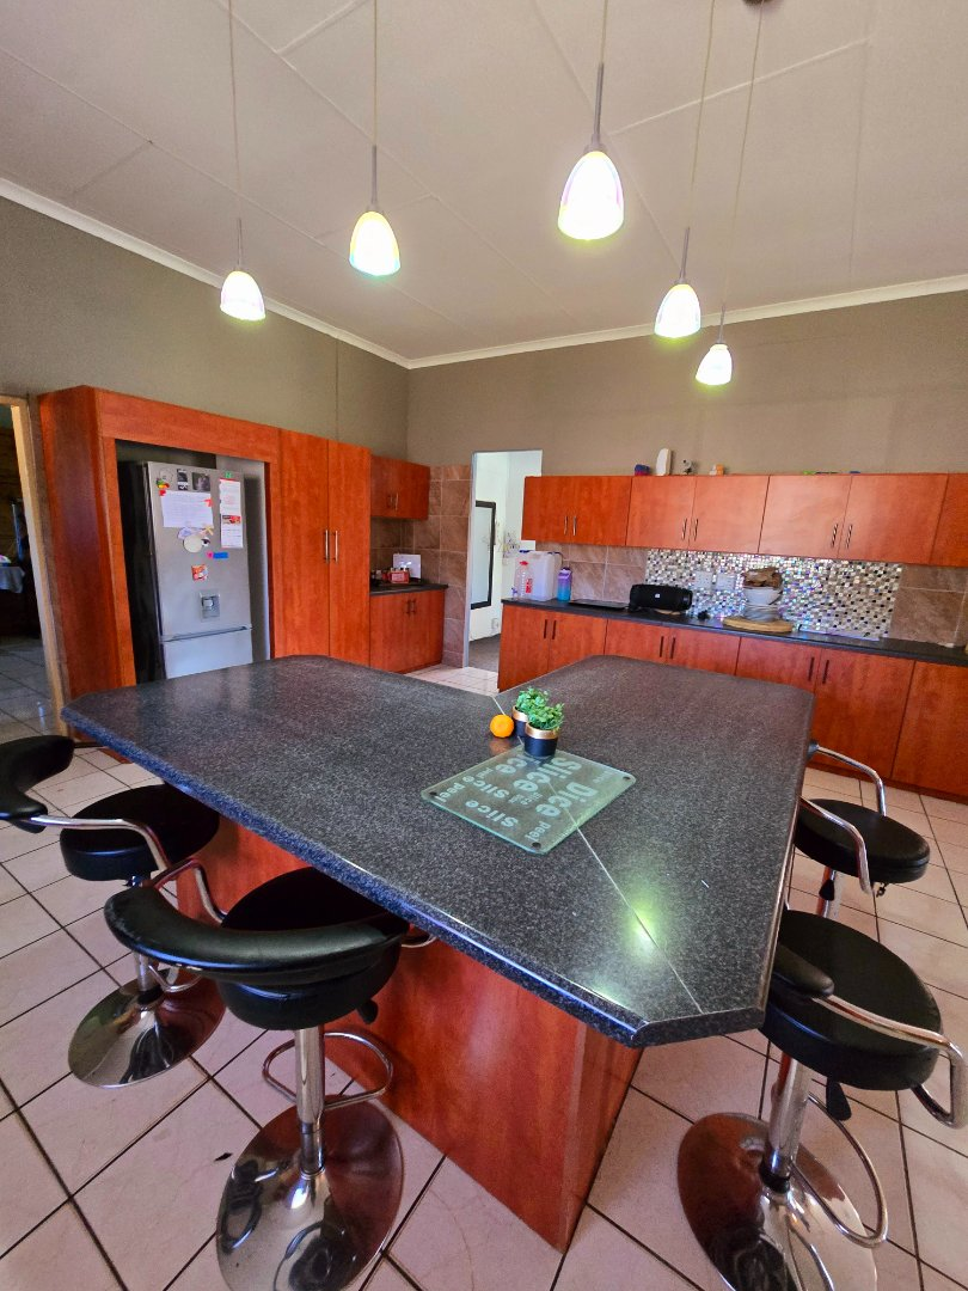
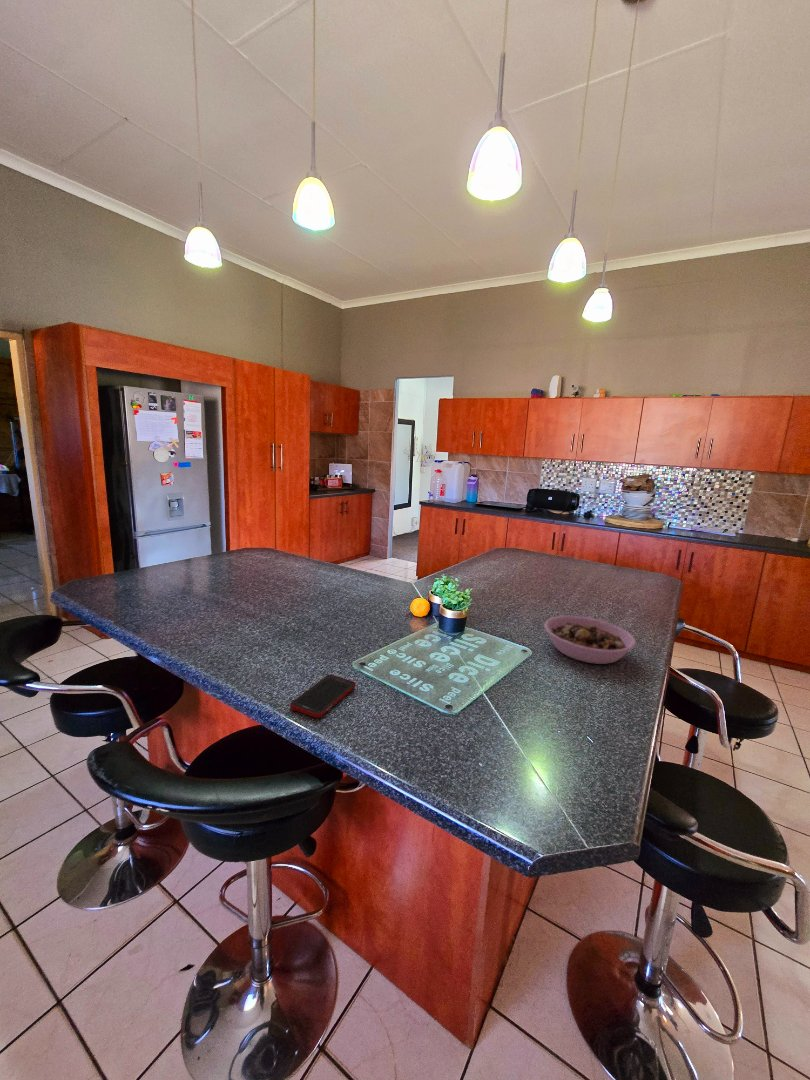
+ cell phone (324, 694)
+ bowl (587, 638)
